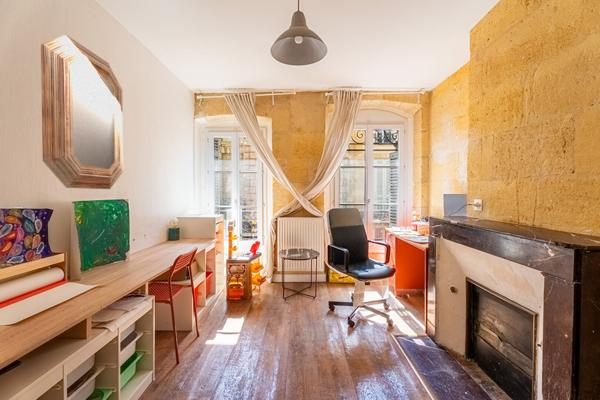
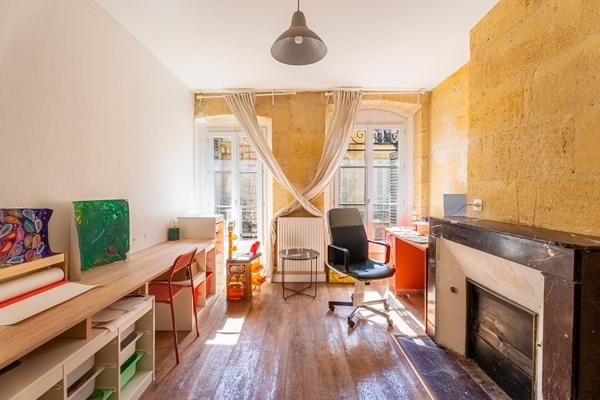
- home mirror (92, 119)
